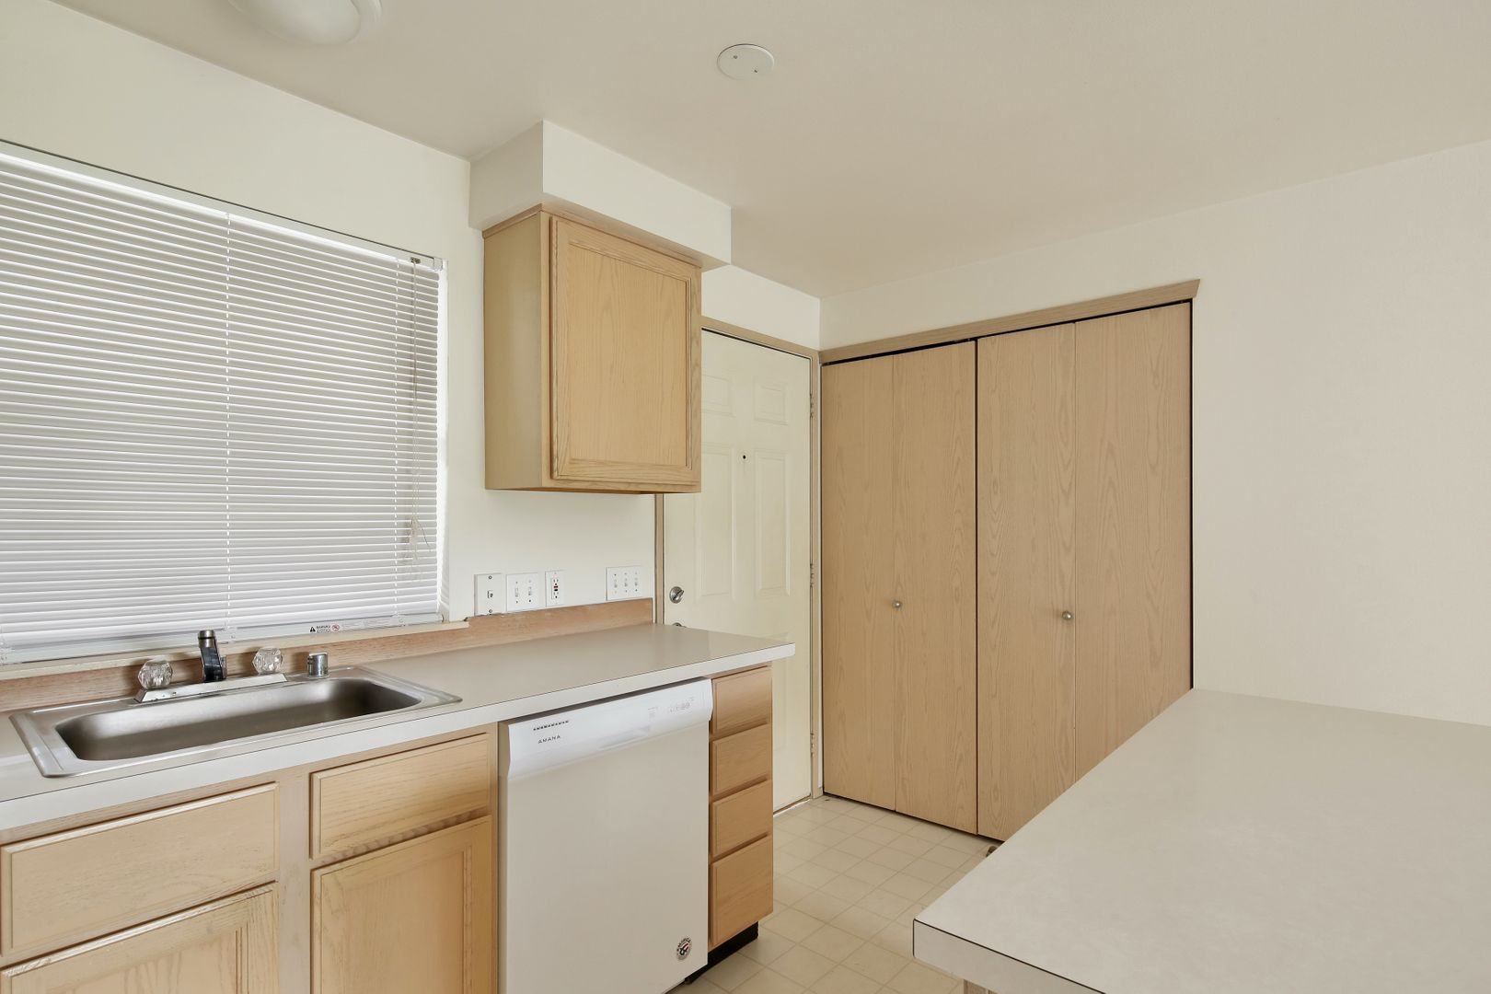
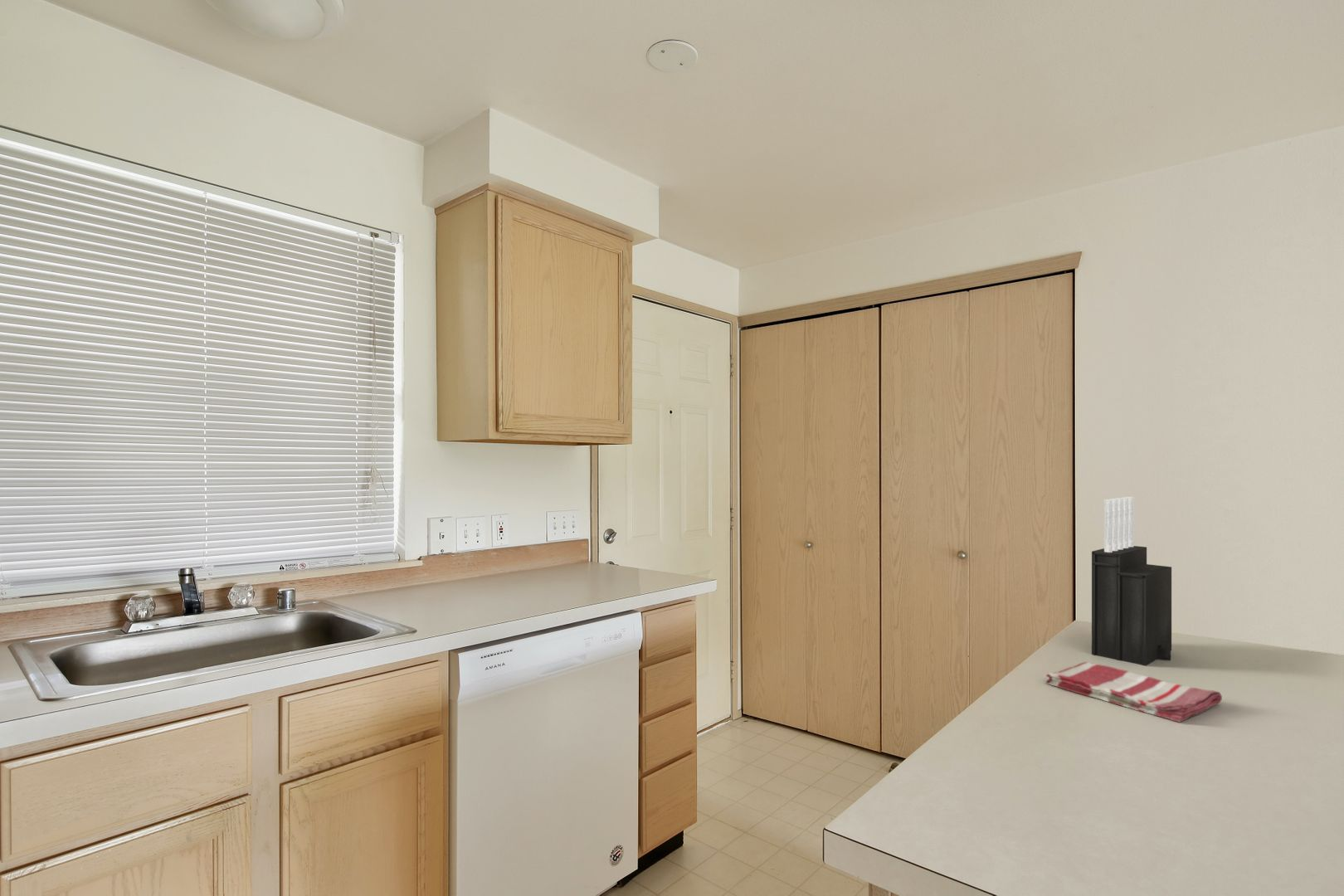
+ dish towel (1129, 686)
+ knife block (1137, 576)
